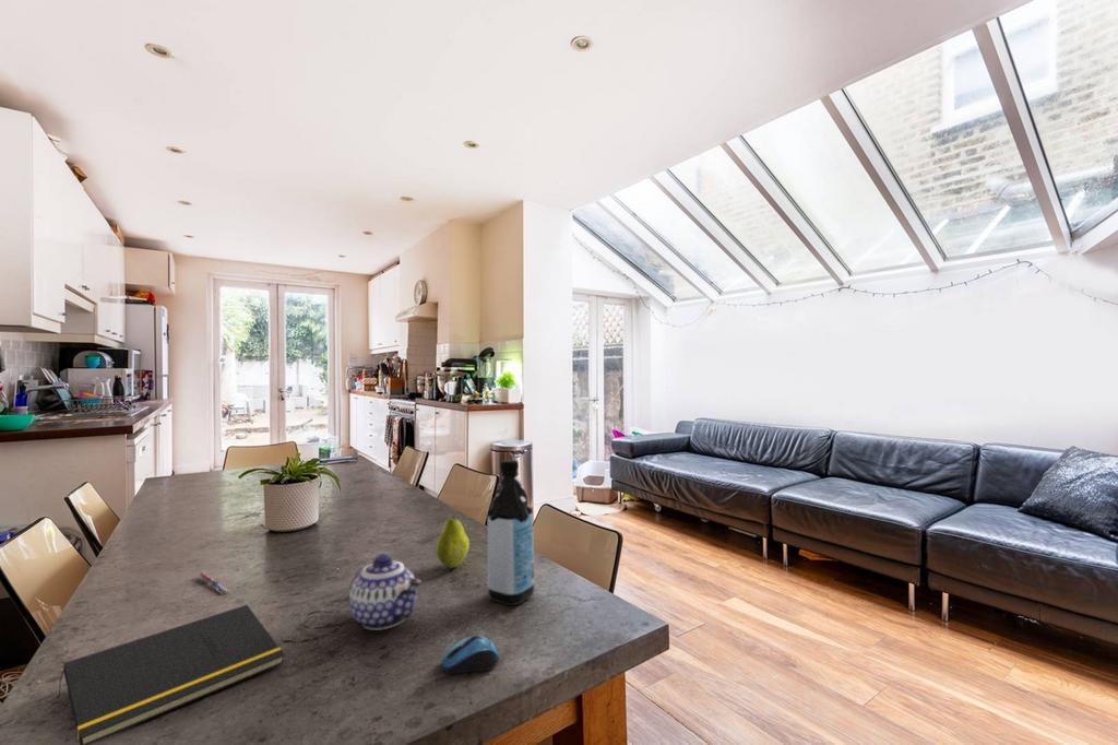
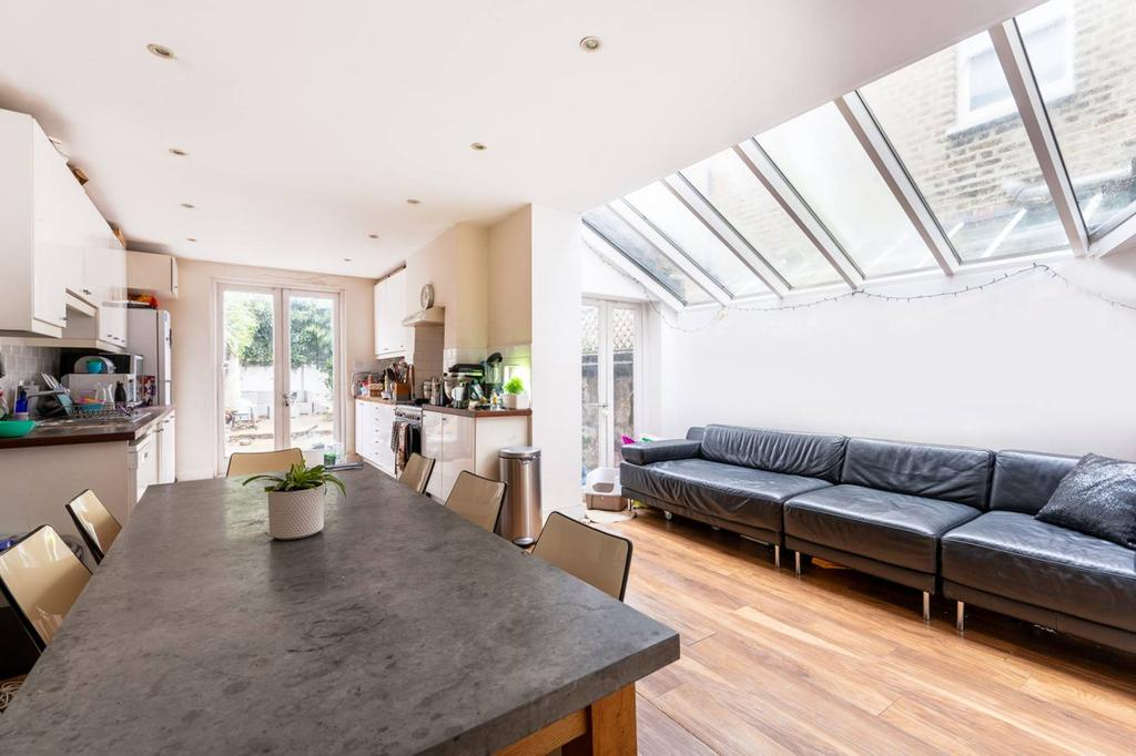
- teapot (384, 588)
- computer mouse (471, 651)
- fruit (453, 541)
- notepad (179, 662)
- water bottle (510, 528)
- pen (213, 581)
